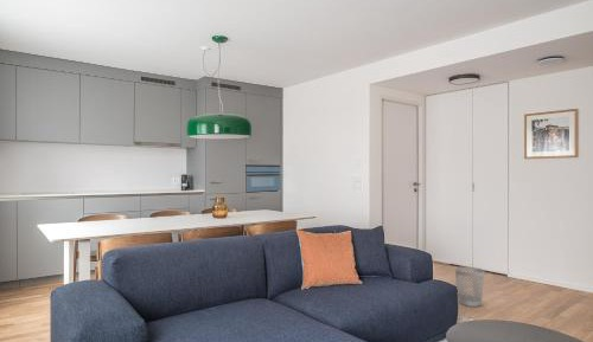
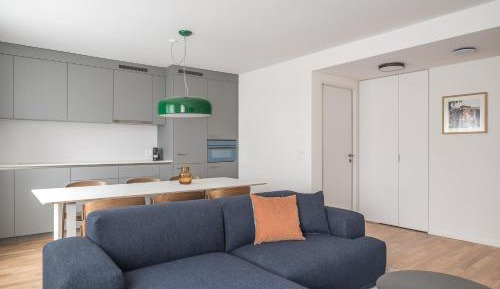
- wastebasket (468, 286)
